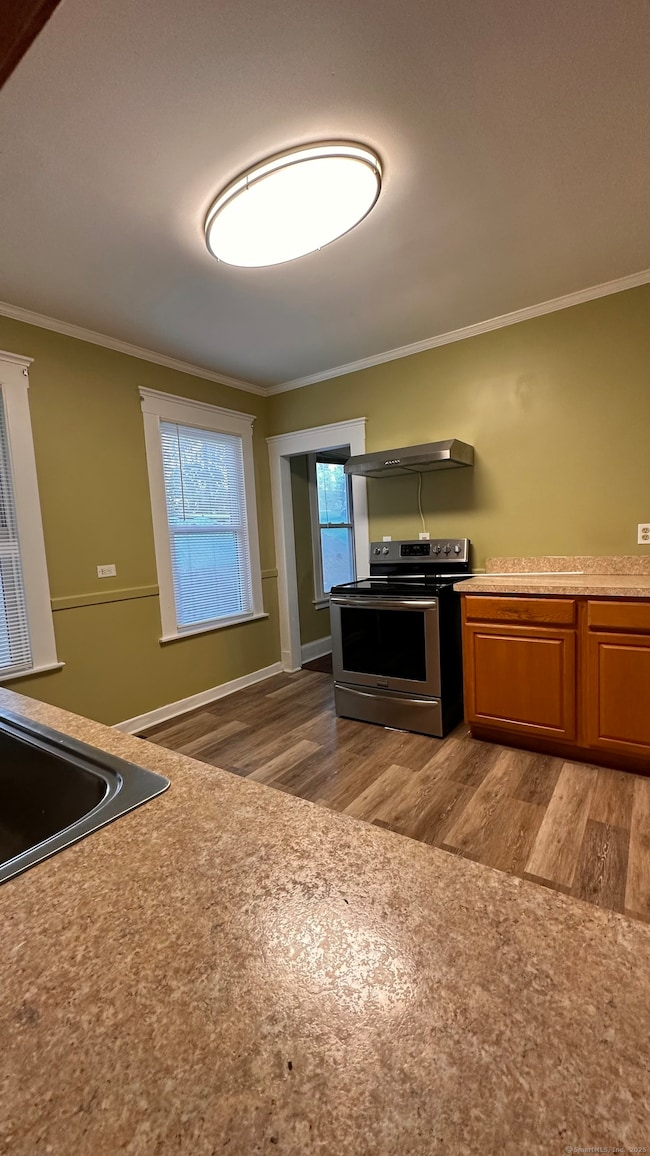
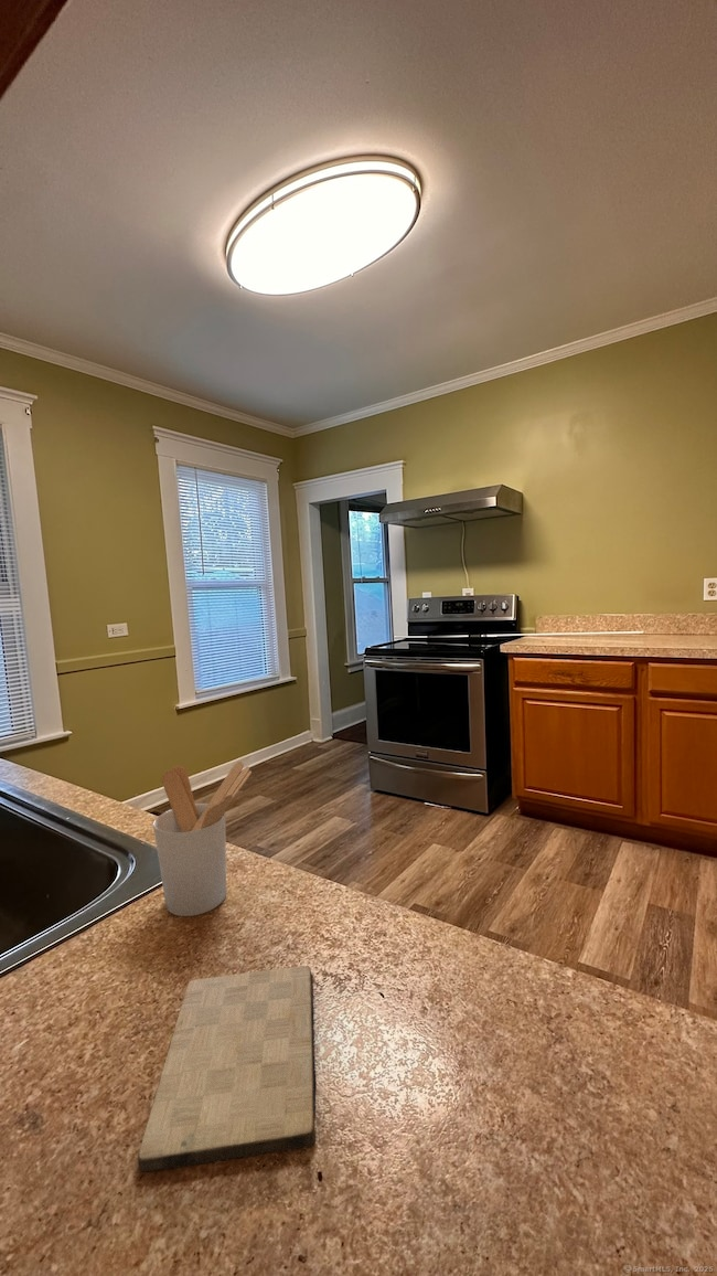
+ utensil holder (208, 831)
+ cutting board (240, 1048)
